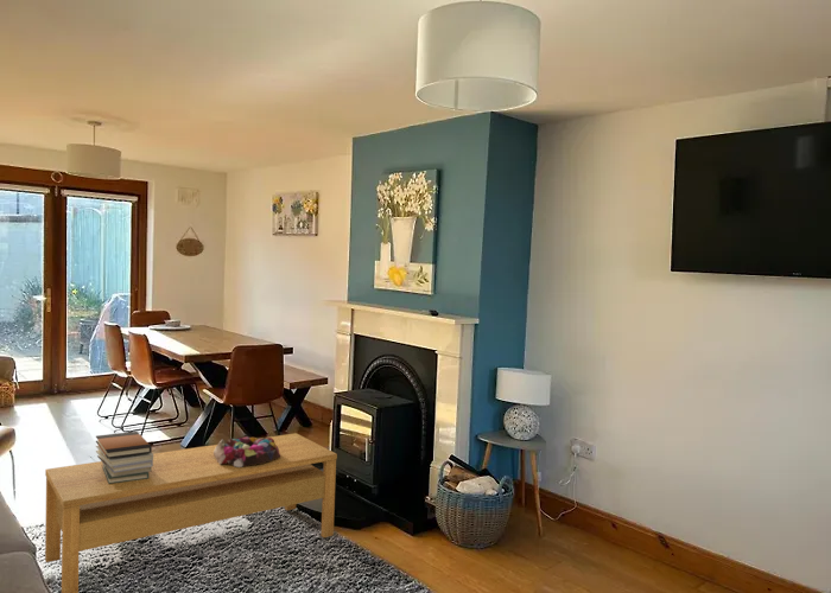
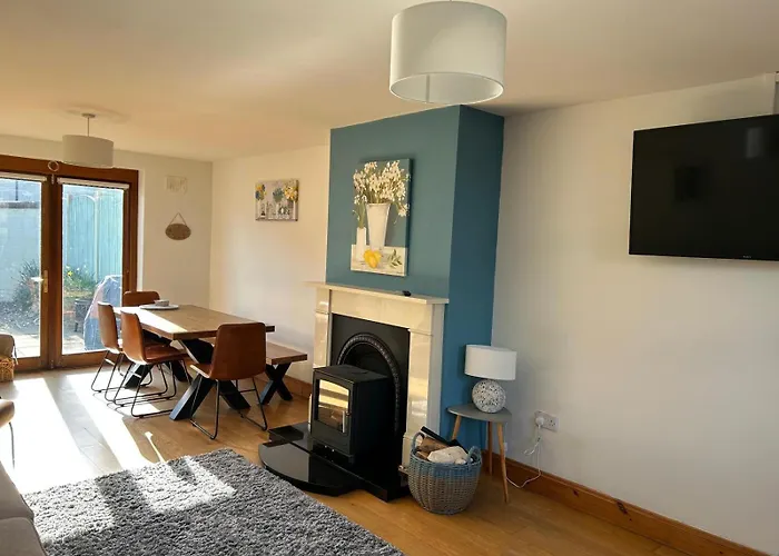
- book stack (123, 455)
- coffee table (199, 504)
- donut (247, 447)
